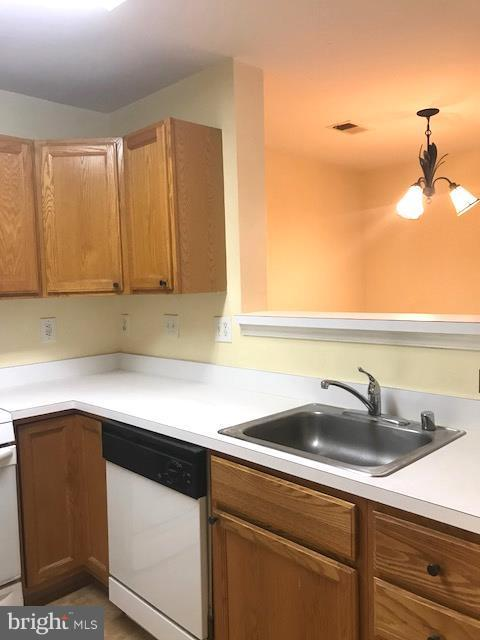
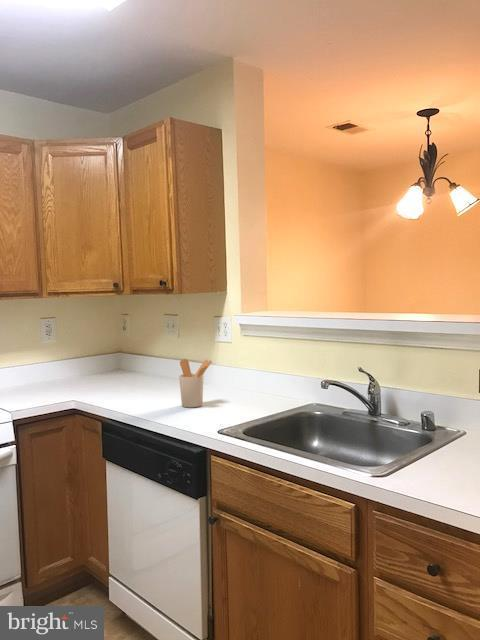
+ utensil holder (196, 381)
